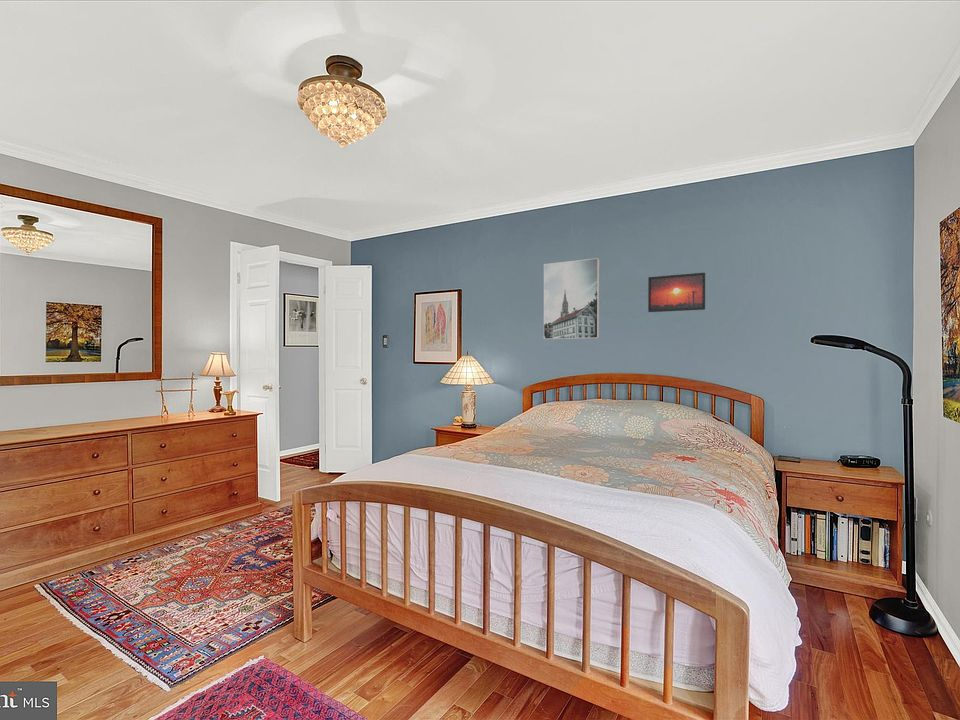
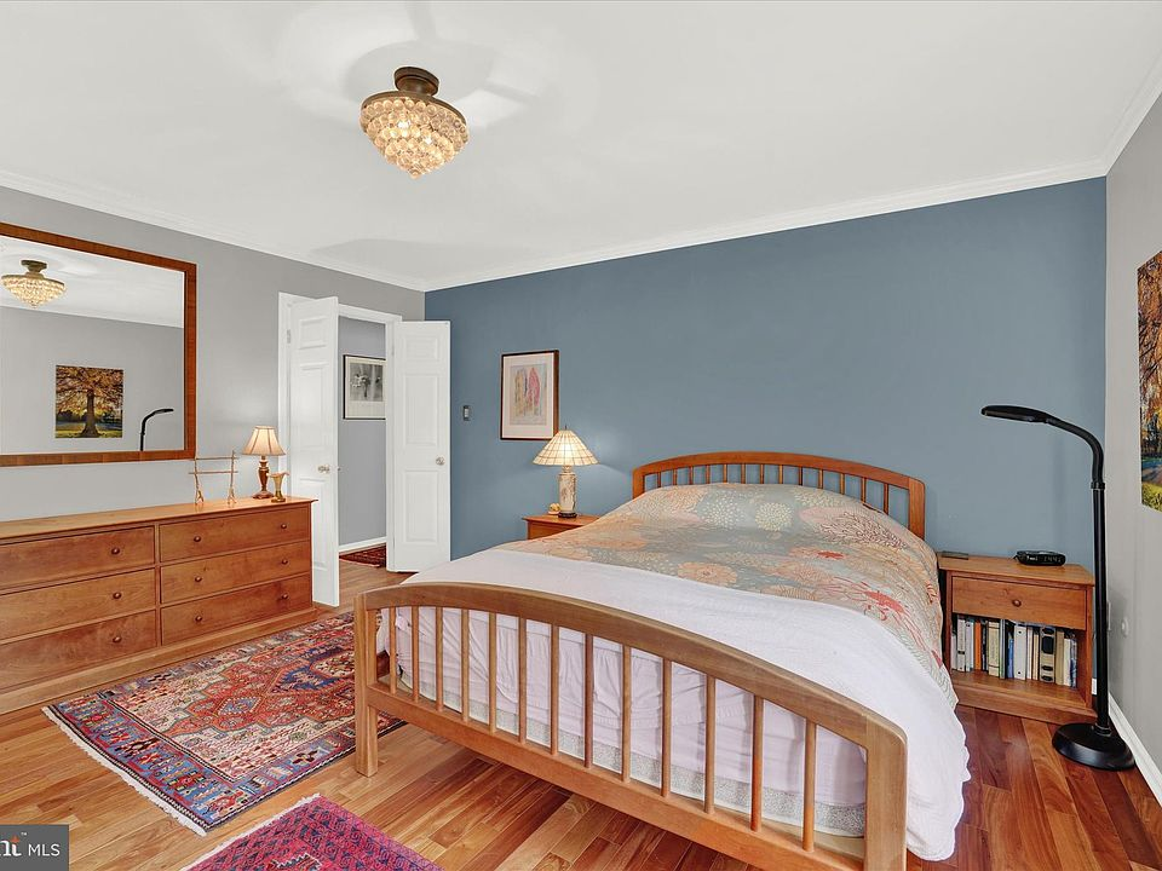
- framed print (676, 292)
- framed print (570, 300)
